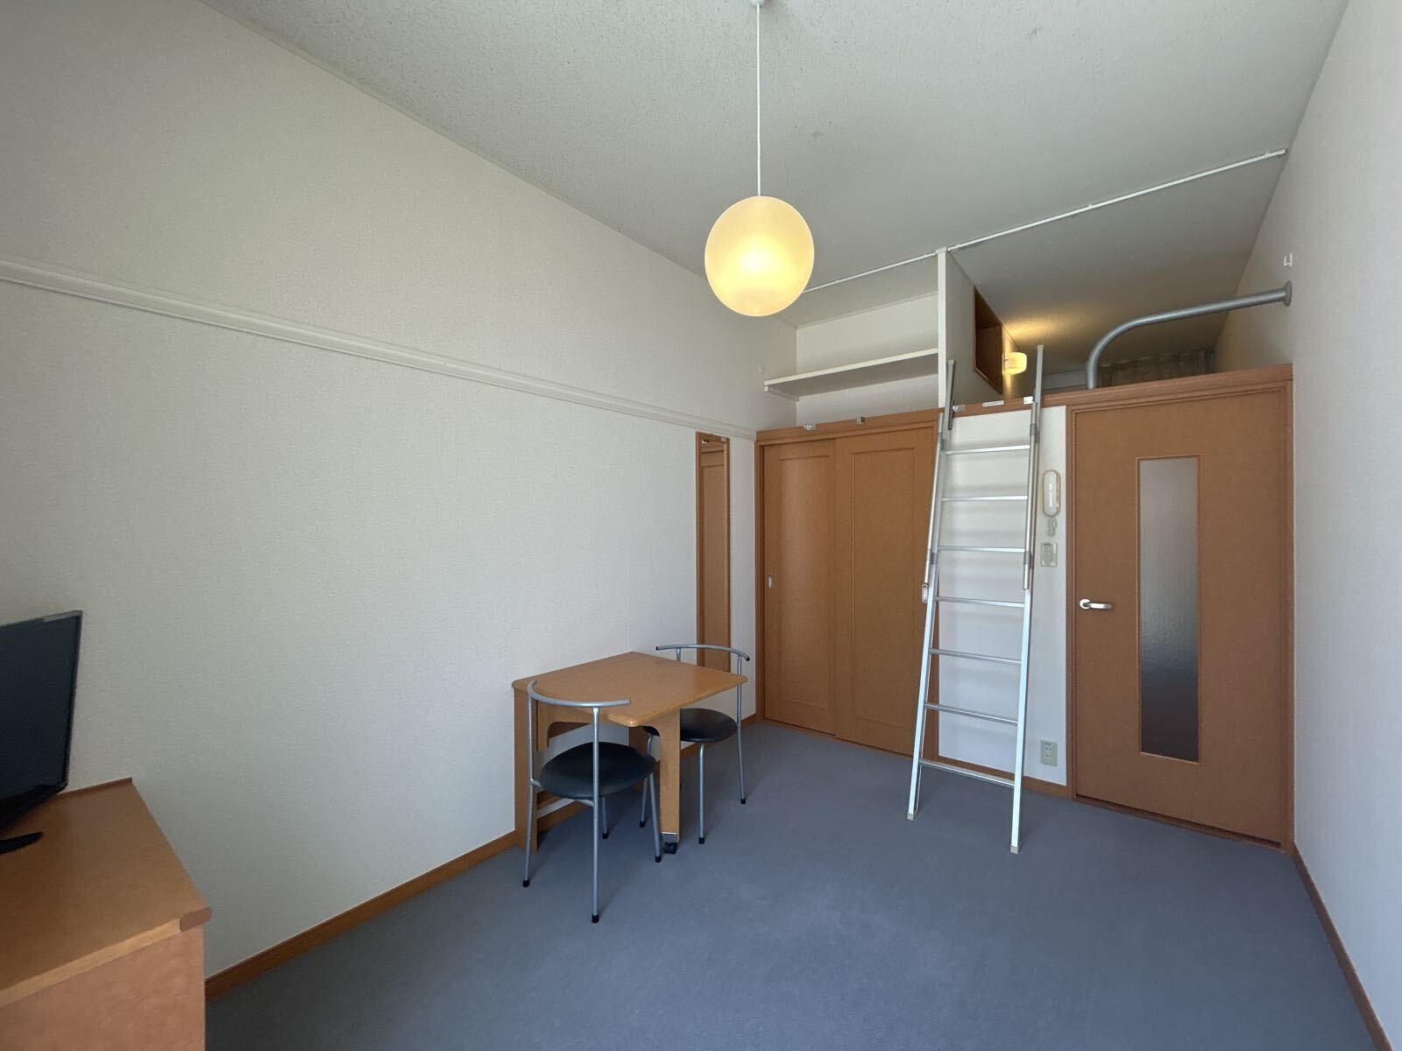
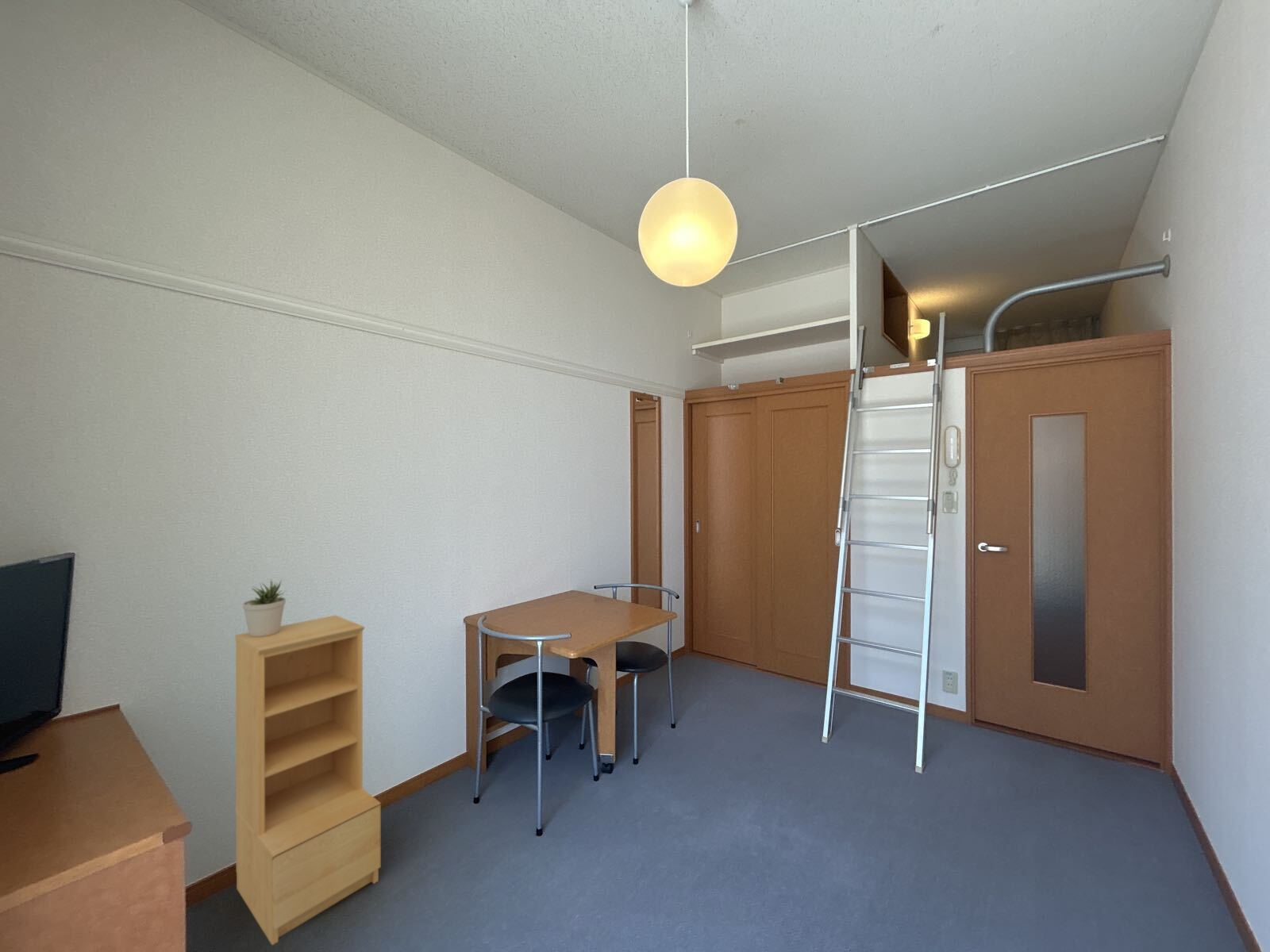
+ bookshelf (309, 760)
+ potted plant (264, 605)
